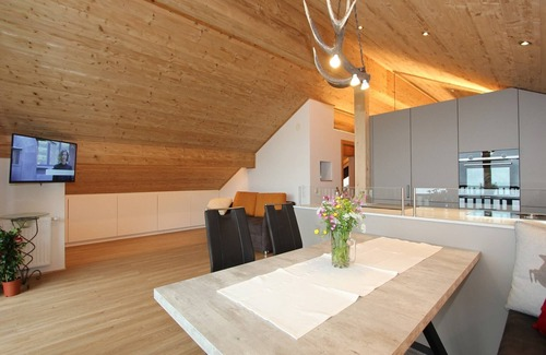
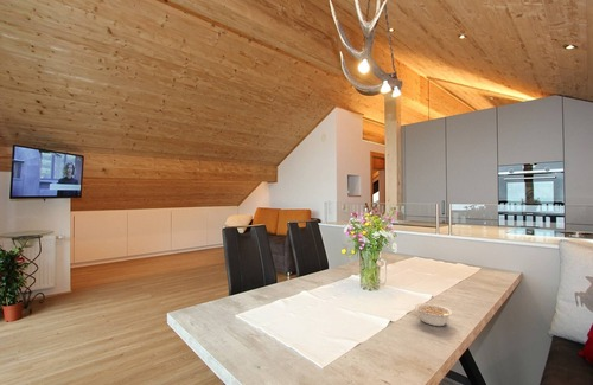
+ legume (434, 314)
